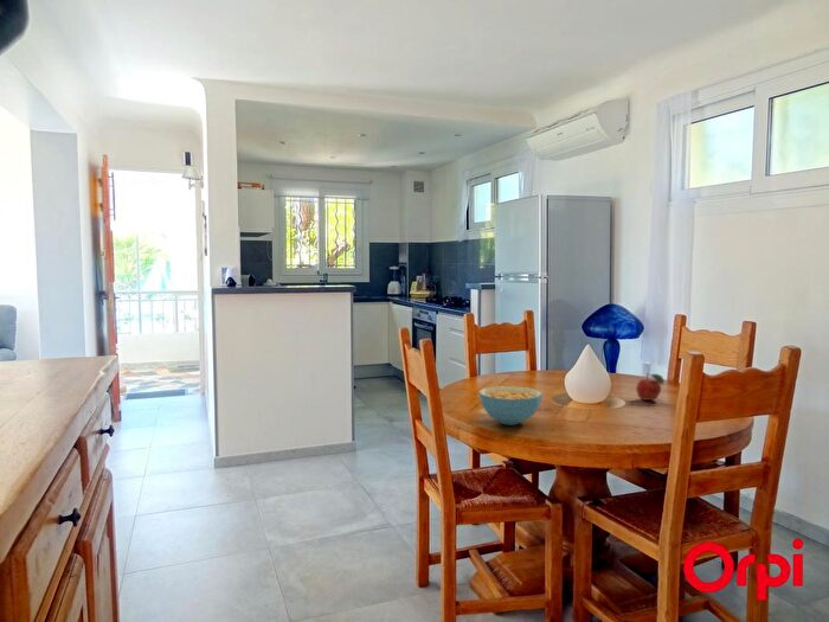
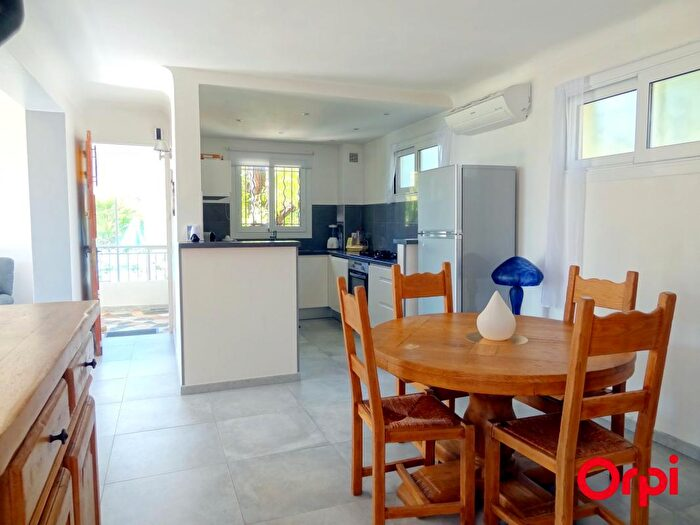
- cereal bowl (509, 406)
- fruit (649, 386)
